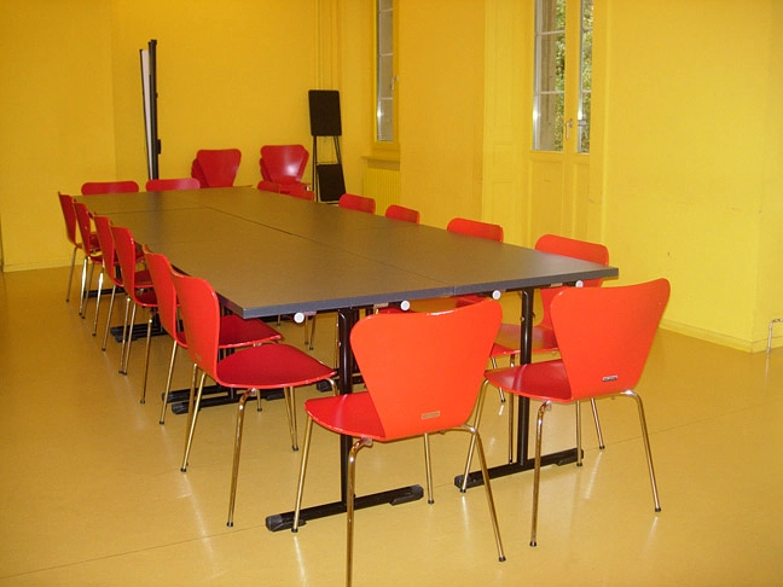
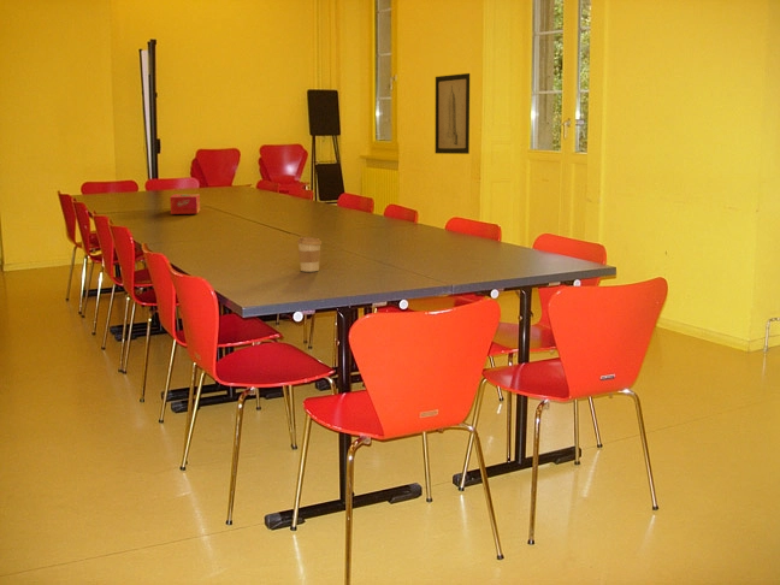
+ wall art (451, 114)
+ coffee cup (309, 253)
+ tissue box (185, 203)
